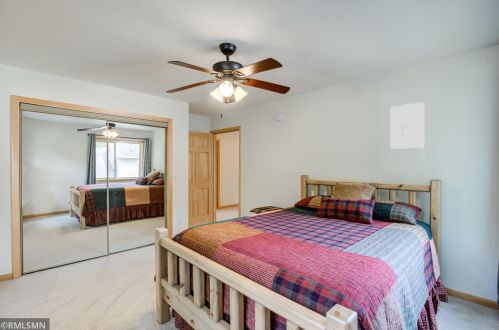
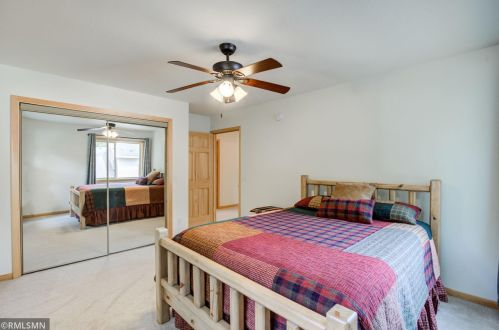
- wall art (406, 126)
